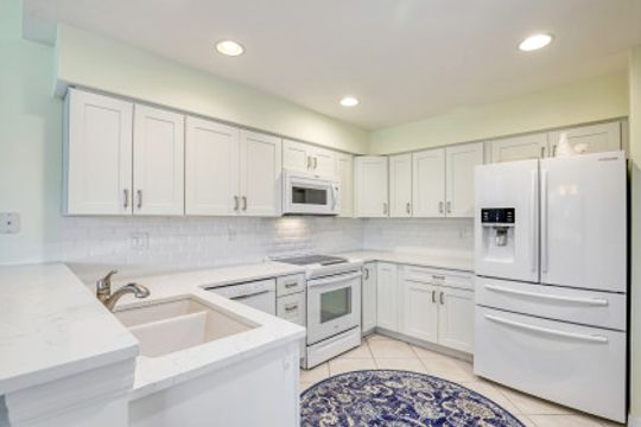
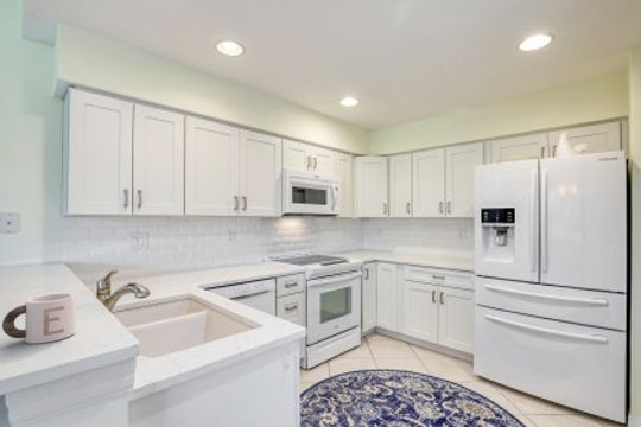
+ mug (40, 318)
